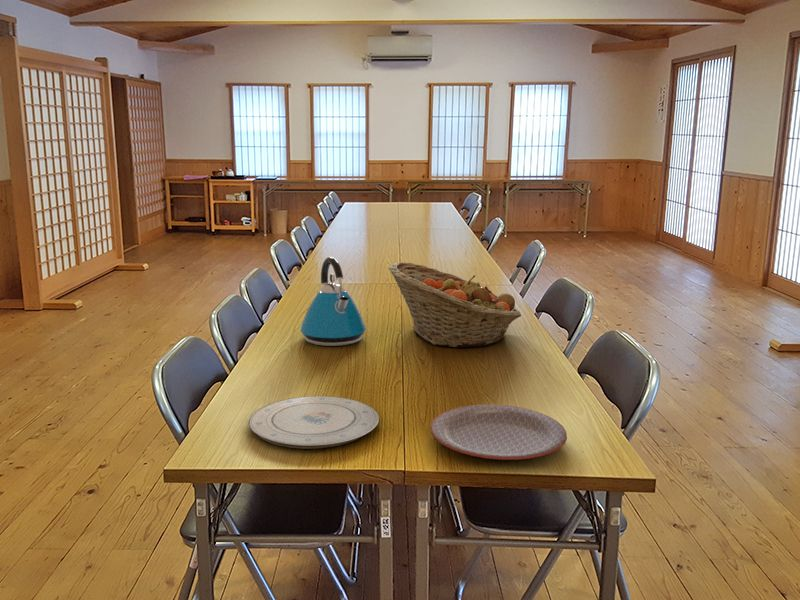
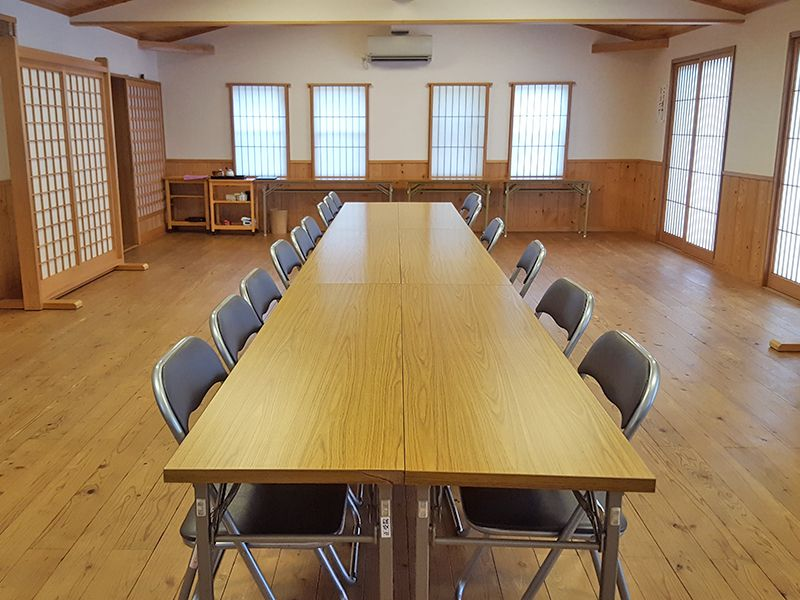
- kettle (331, 297)
- fruit basket (453, 300)
- plate (314, 421)
- plate (497, 433)
